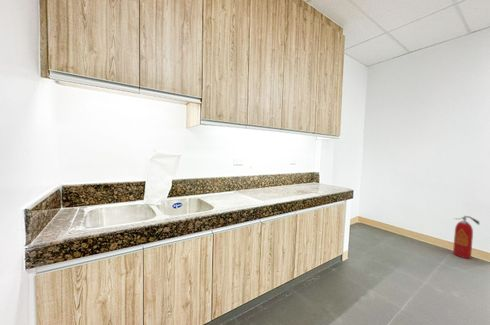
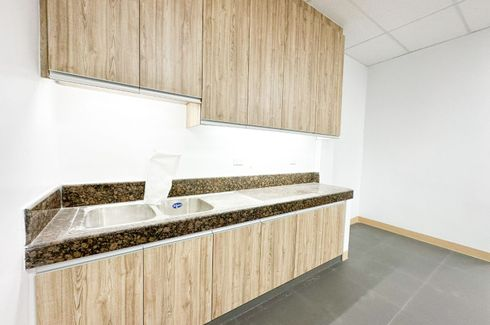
- fire extinguisher (464, 236)
